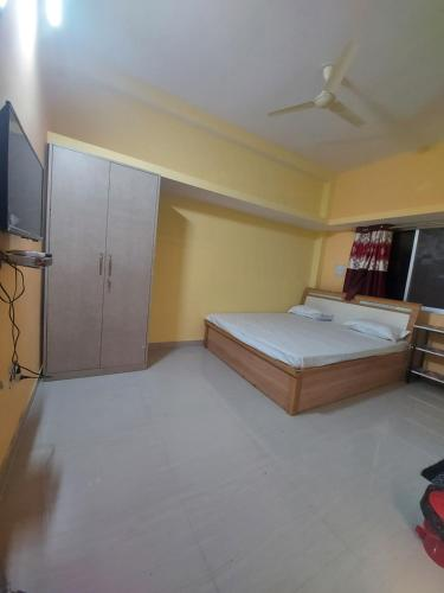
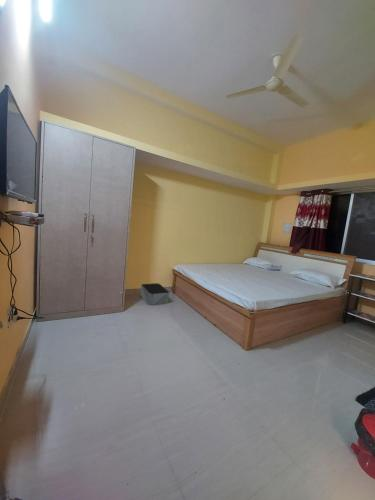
+ storage bin (154, 293)
